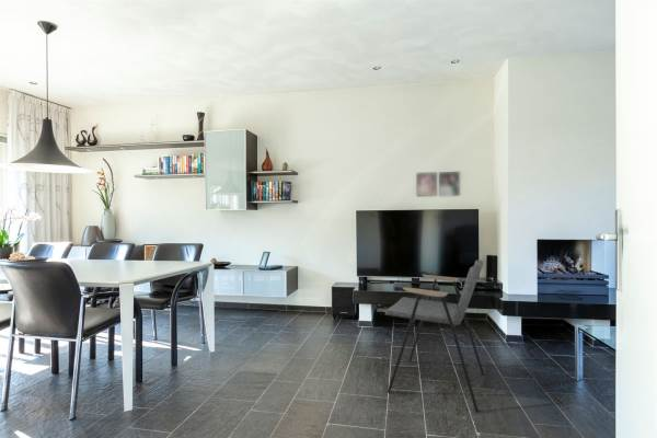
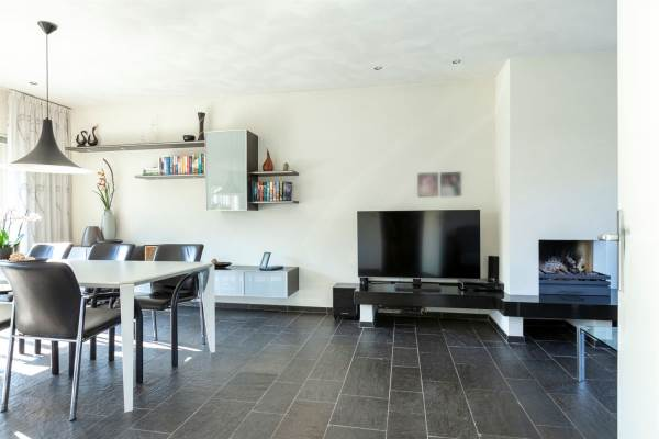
- armchair (436, 321)
